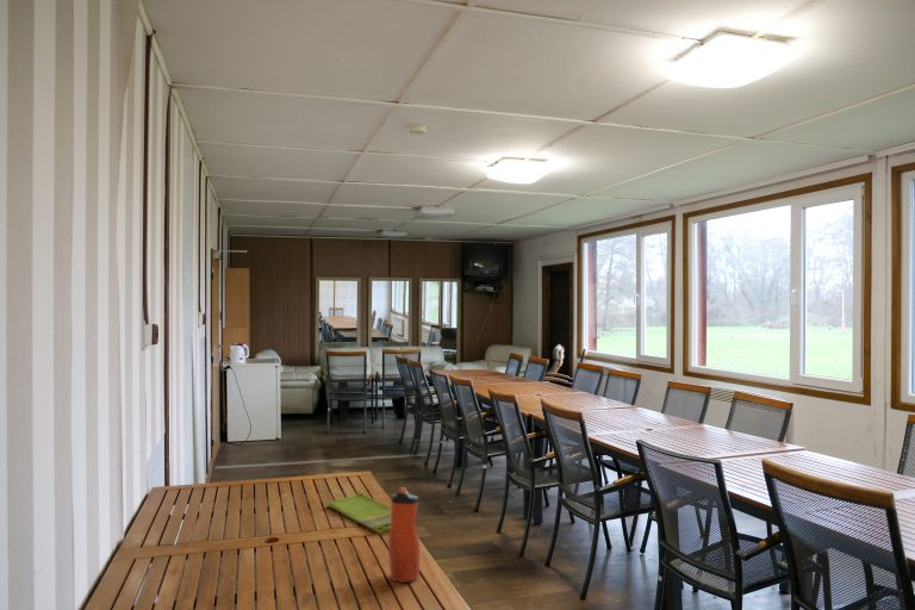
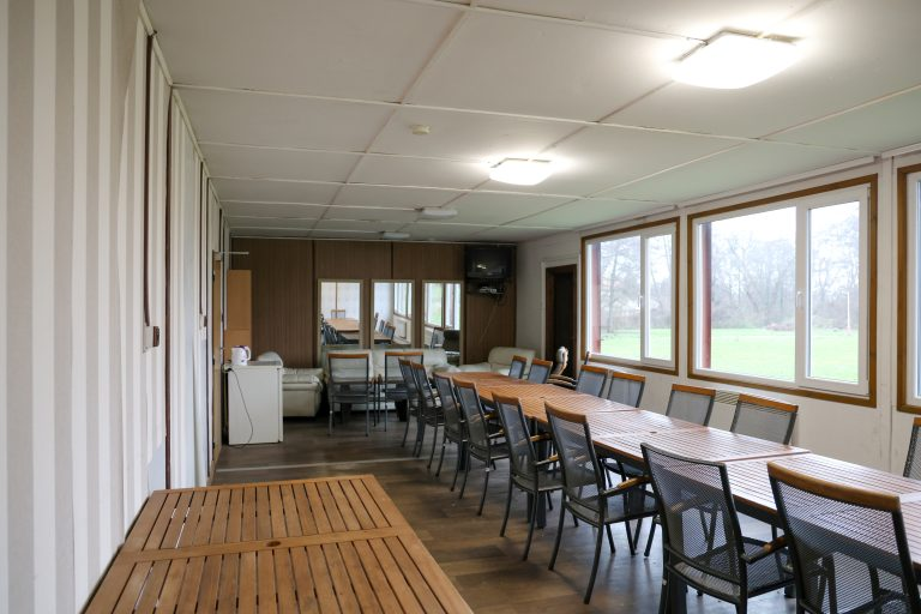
- dish towel (368, 510)
- water bottle (404, 531)
